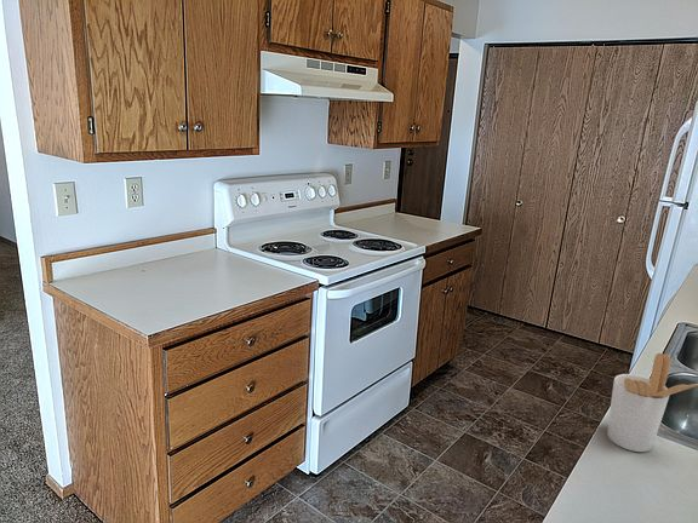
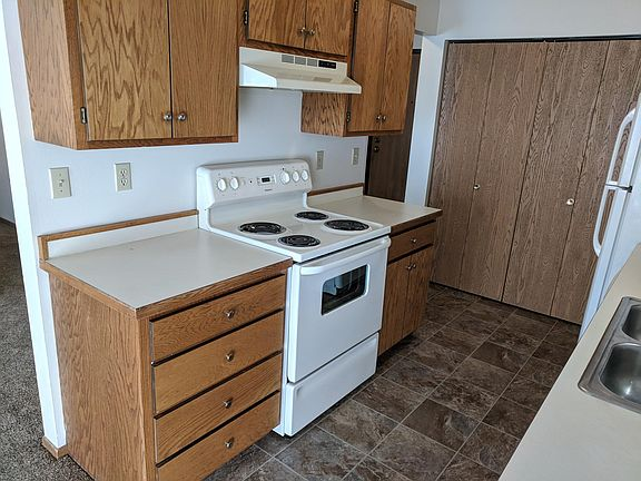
- utensil holder (651, 406)
